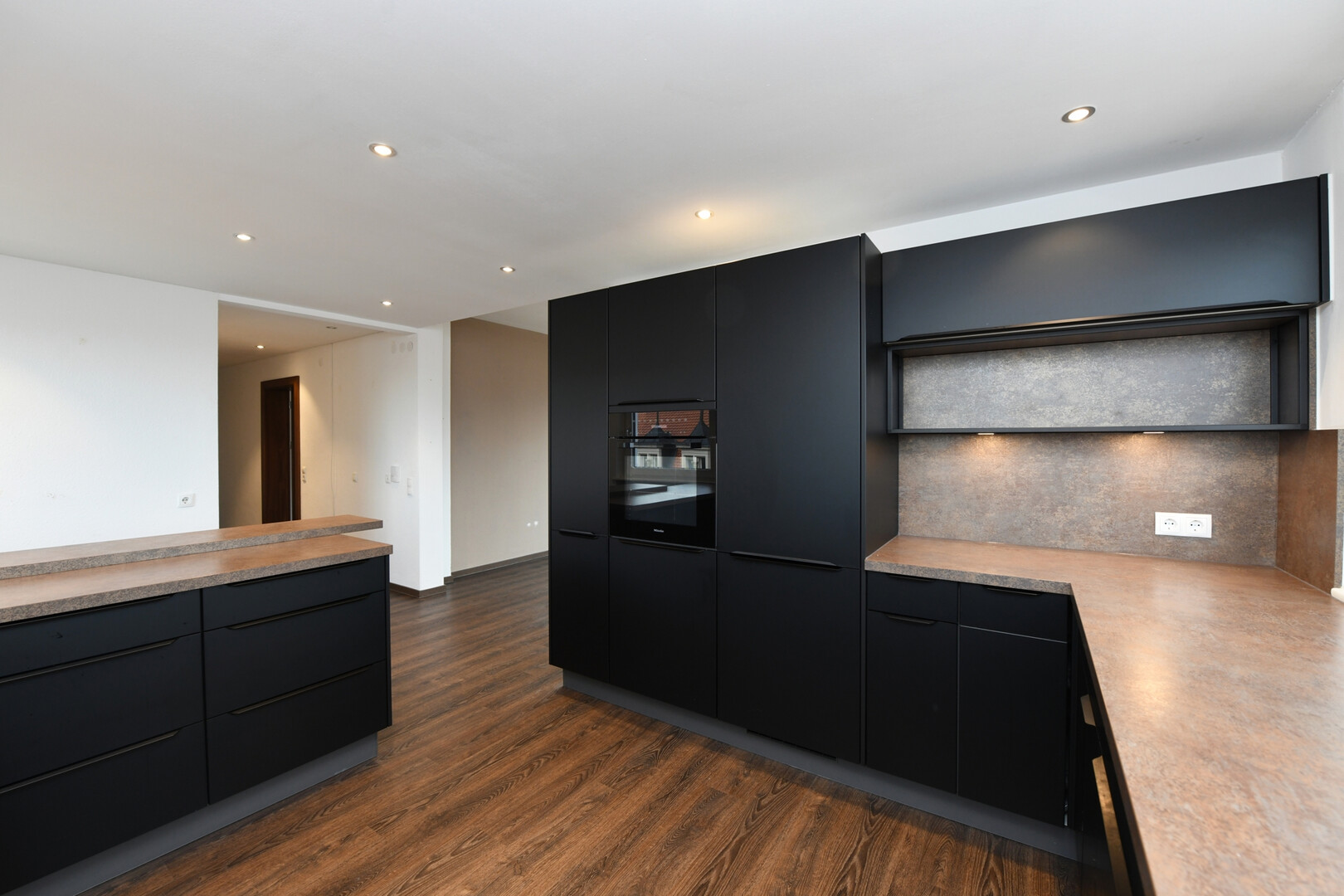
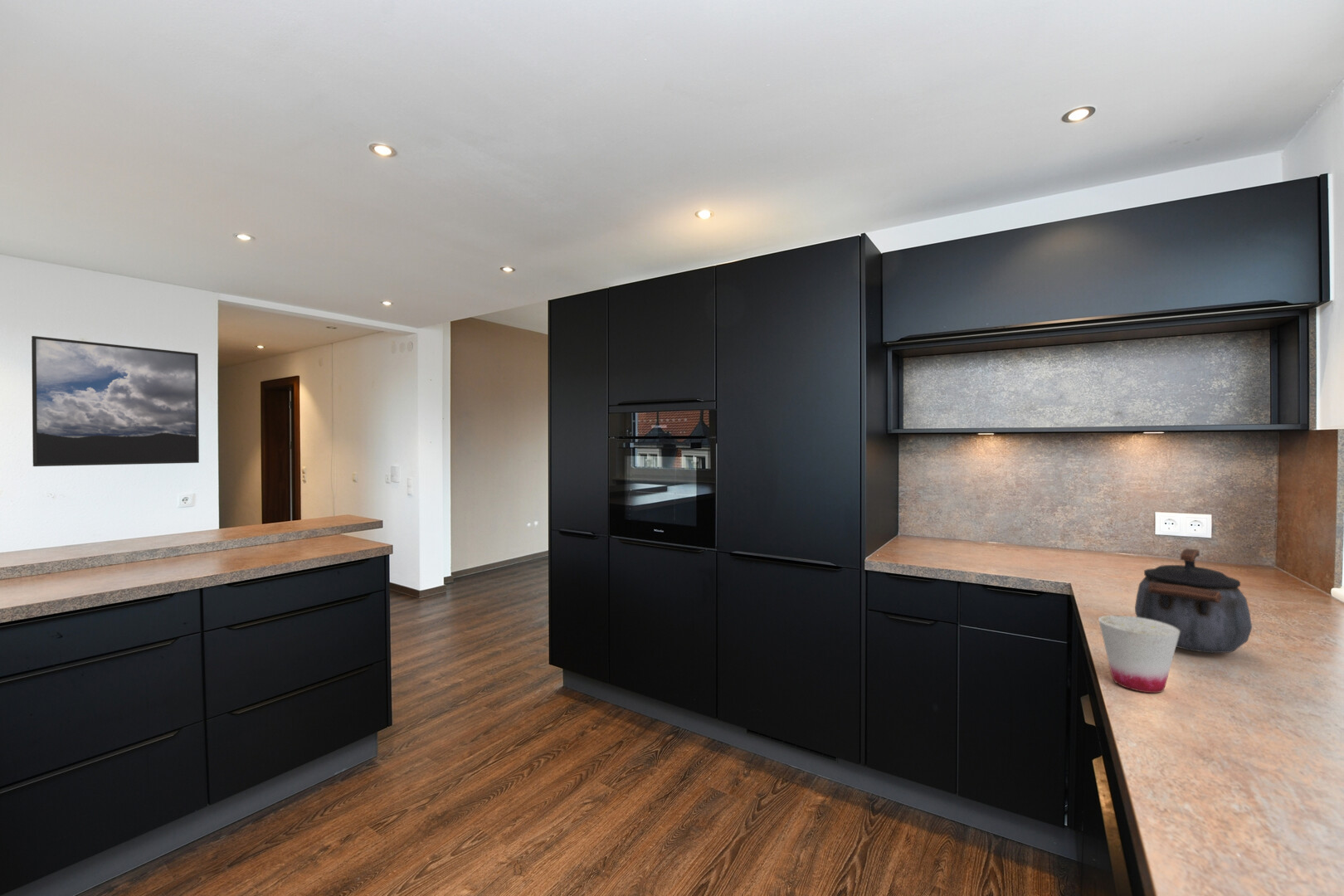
+ kettle (1190, 599)
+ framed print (122, 405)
+ cup (1137, 655)
